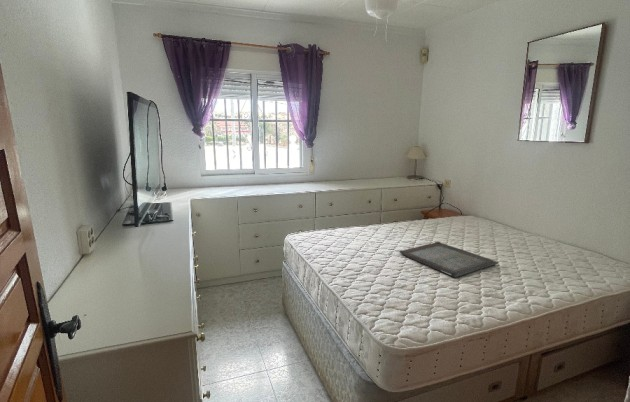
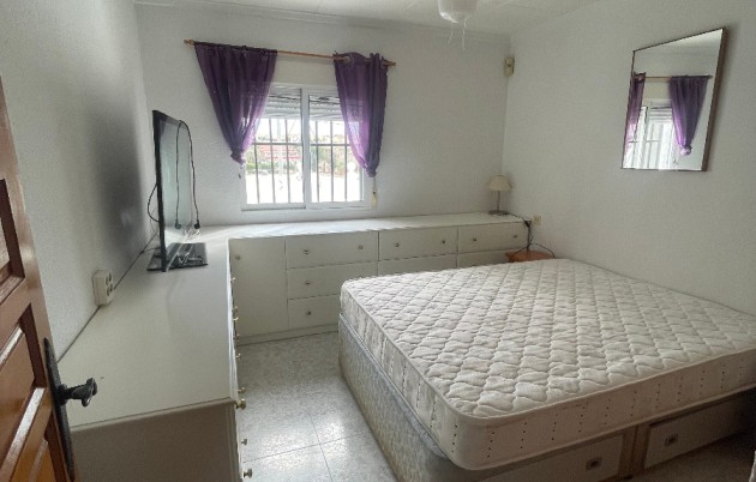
- serving tray (446, 257)
